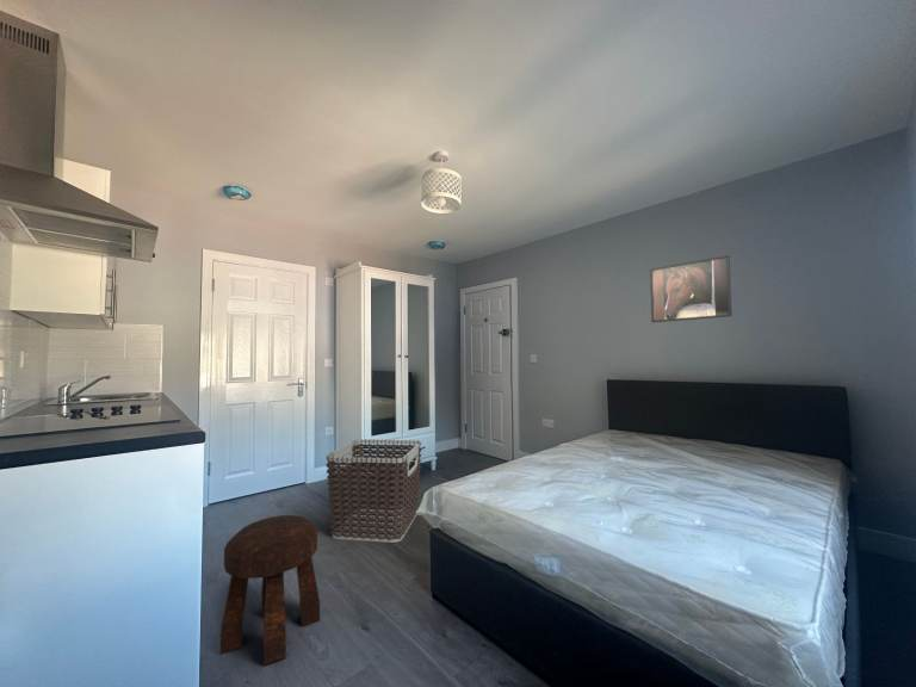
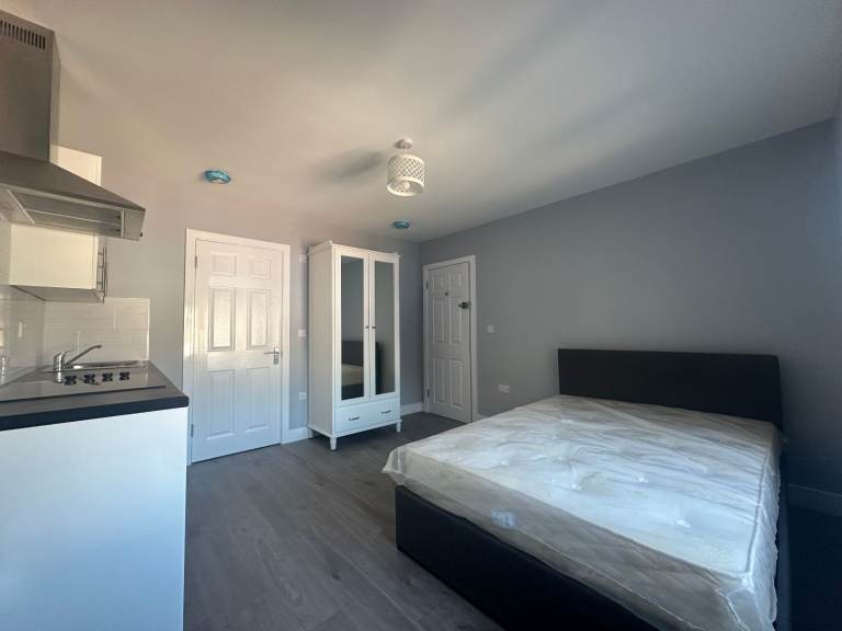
- stool (272, 578)
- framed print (687, 291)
- clothes hamper (377, 485)
